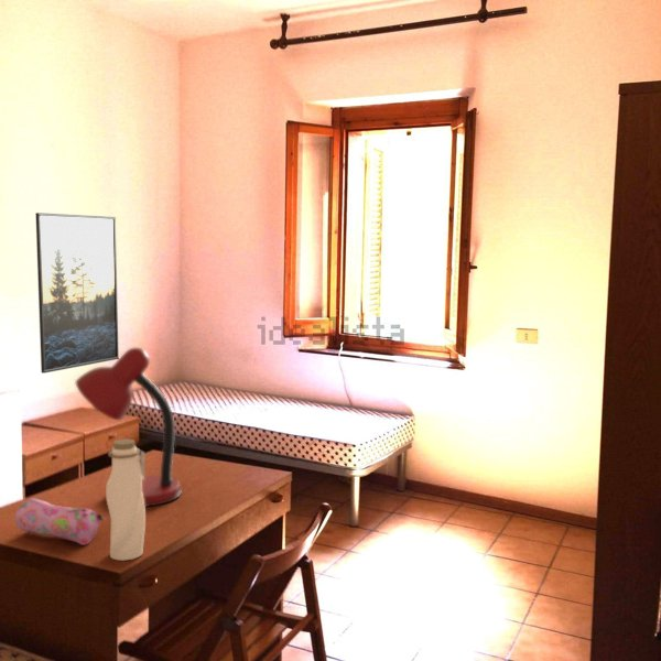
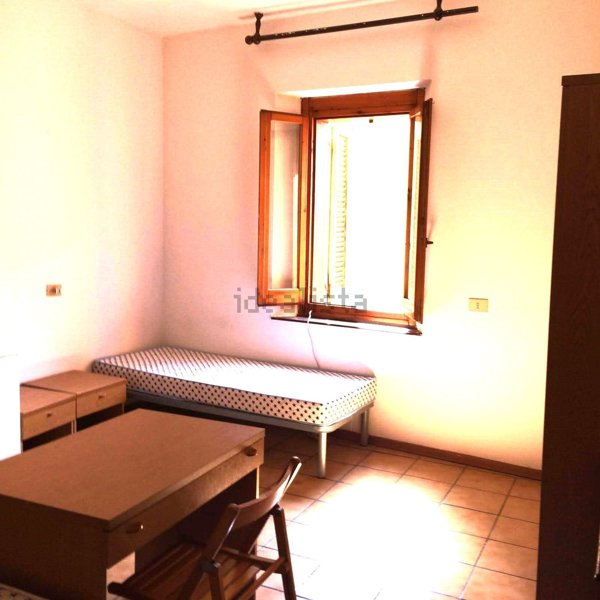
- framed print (79, 291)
- pencil case (57, 520)
- desk lamp (121, 419)
- water bottle (127, 497)
